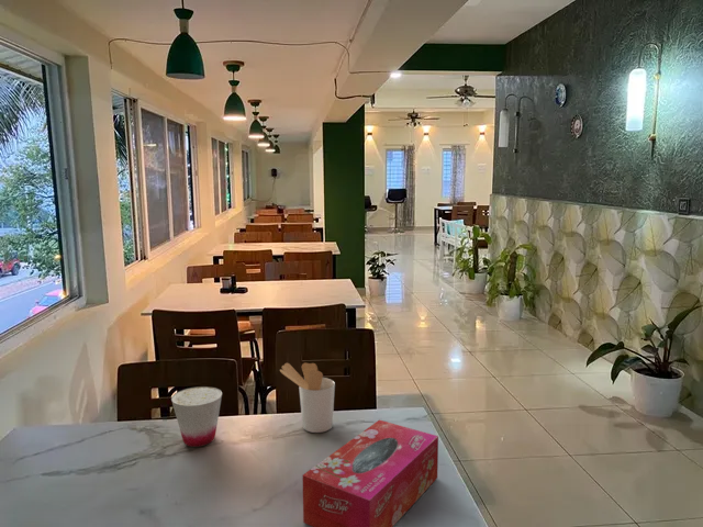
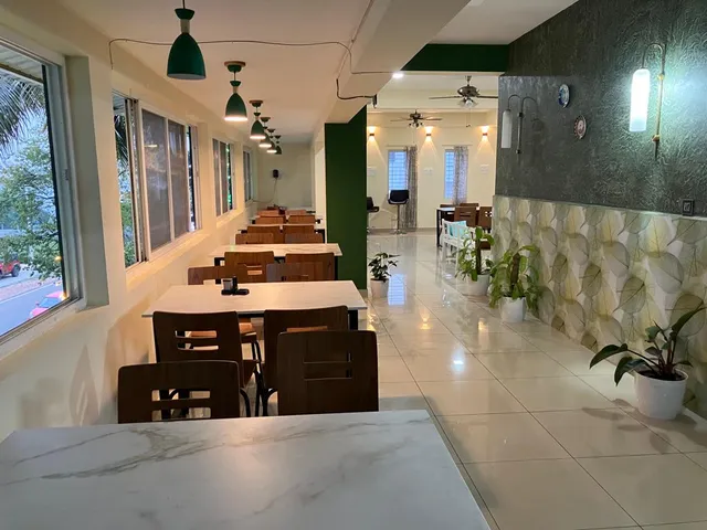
- utensil holder (306, 394)
- cup (198, 417)
- tissue box (375, 476)
